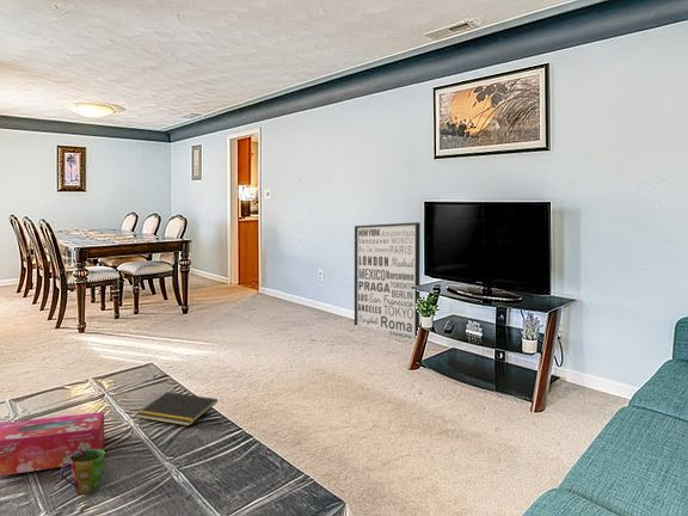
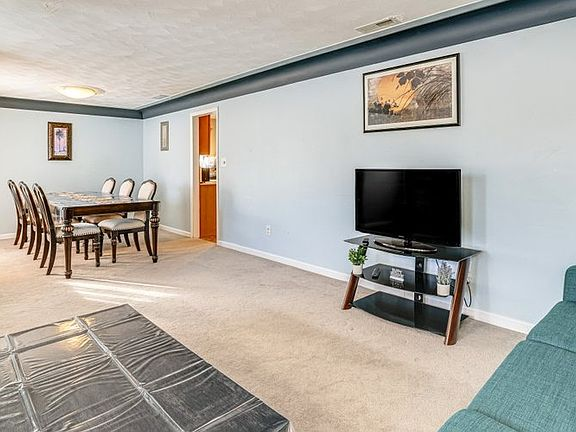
- notepad (177, 407)
- cup (82, 473)
- tissue box (48, 442)
- wall art (385, 281)
